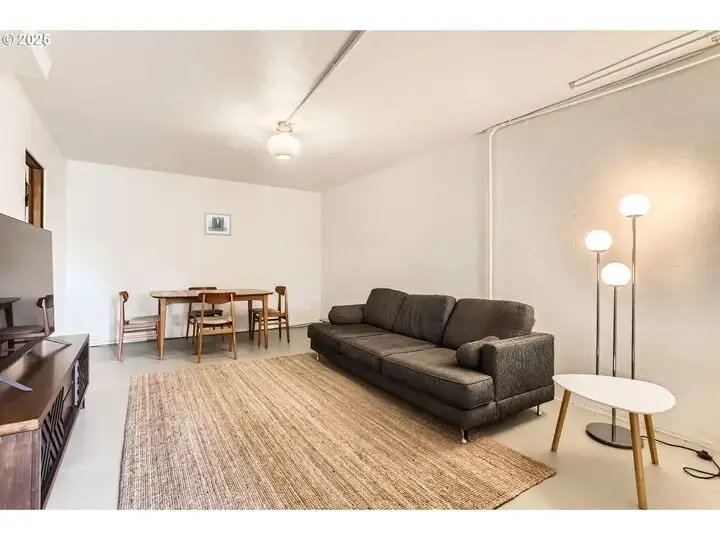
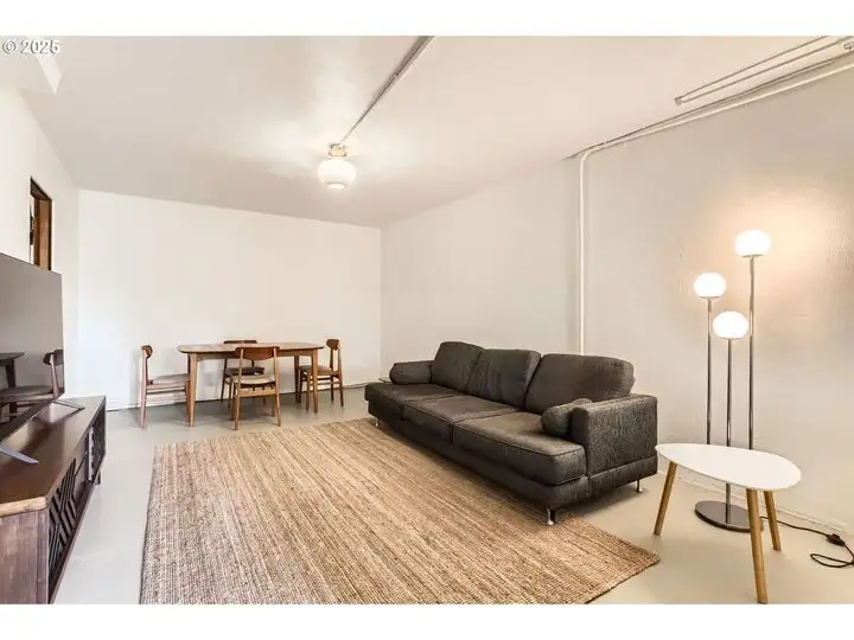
- wall art (217, 224)
